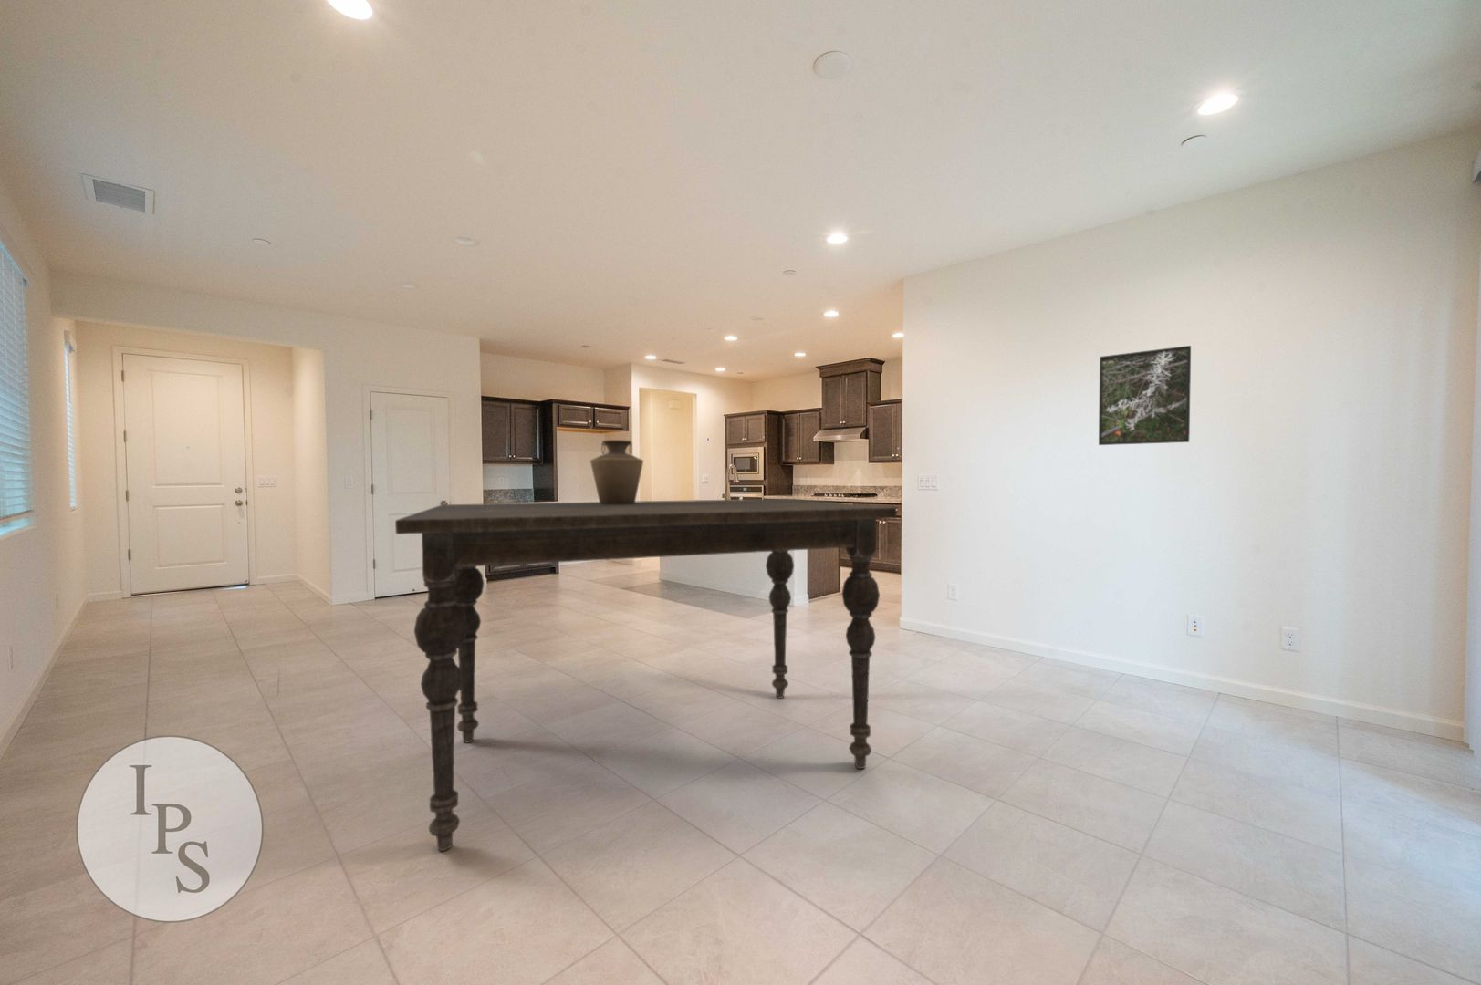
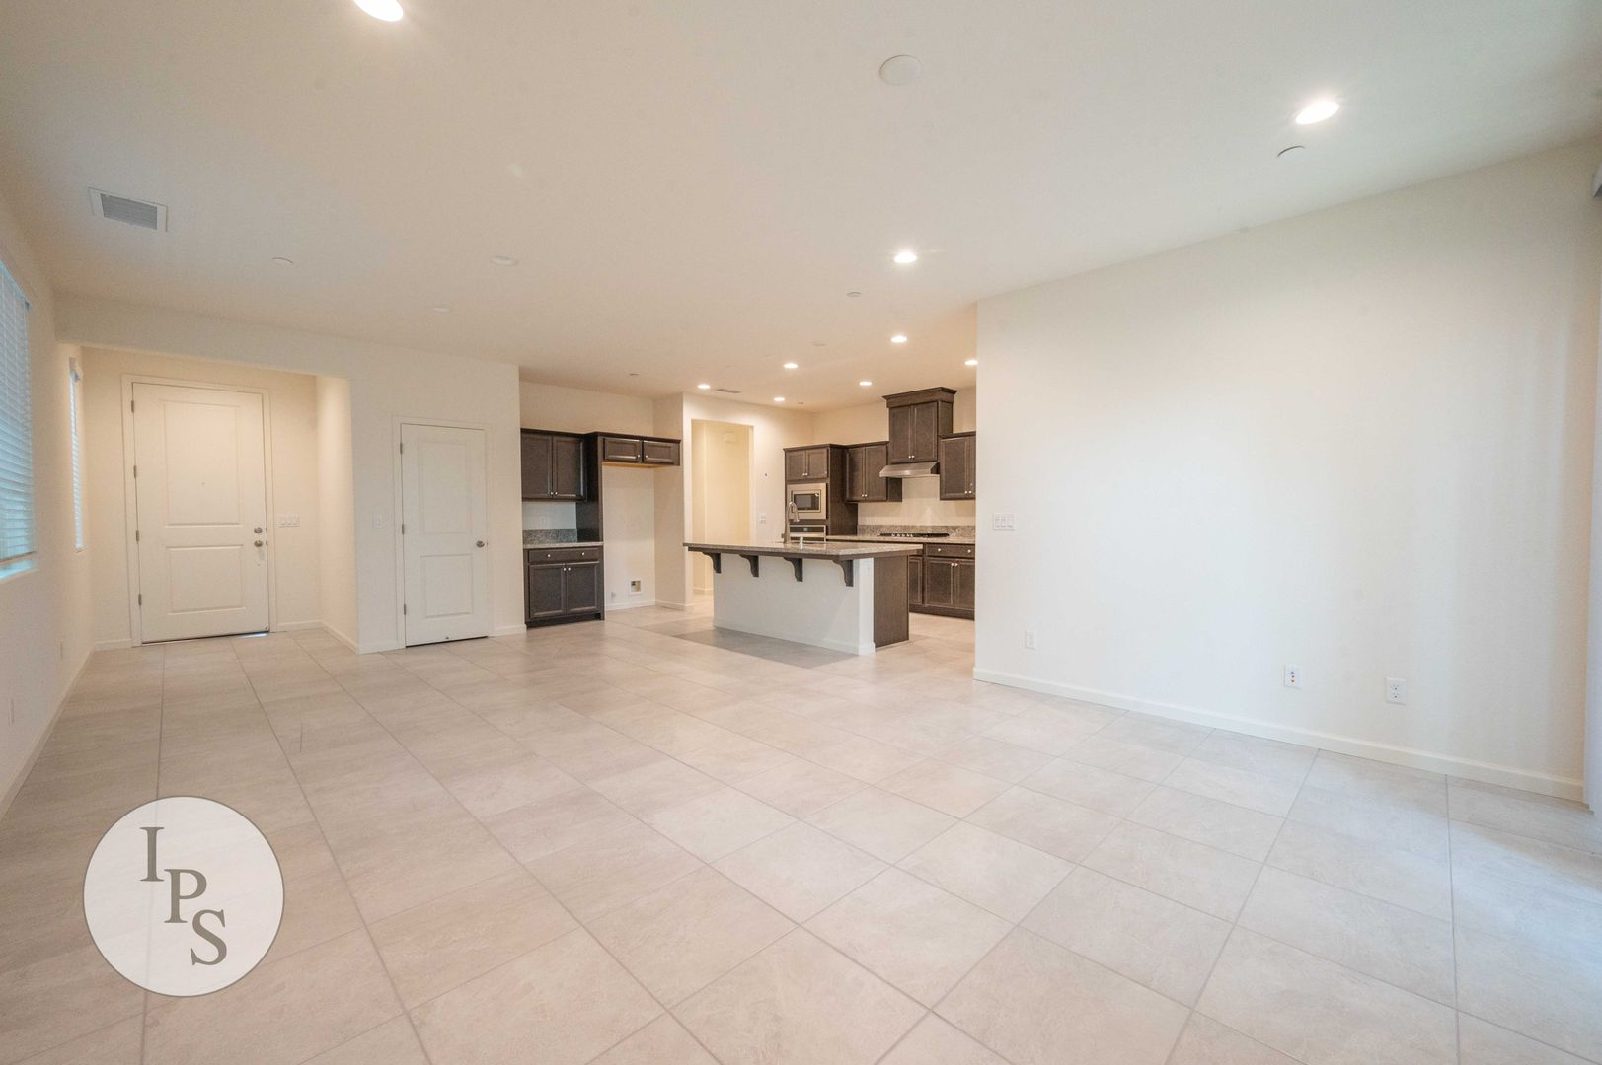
- vase (617, 472)
- dining table (645, 557)
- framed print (1142, 398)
